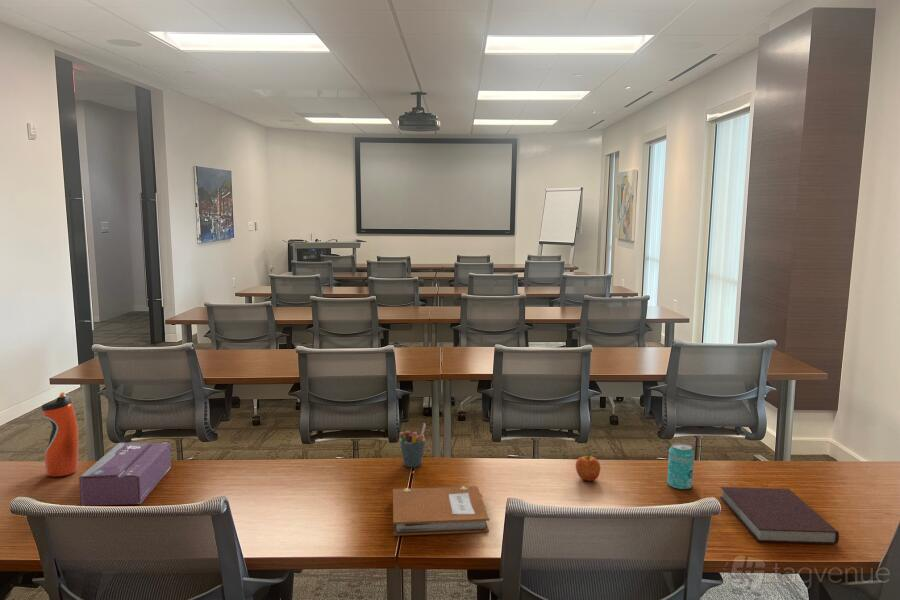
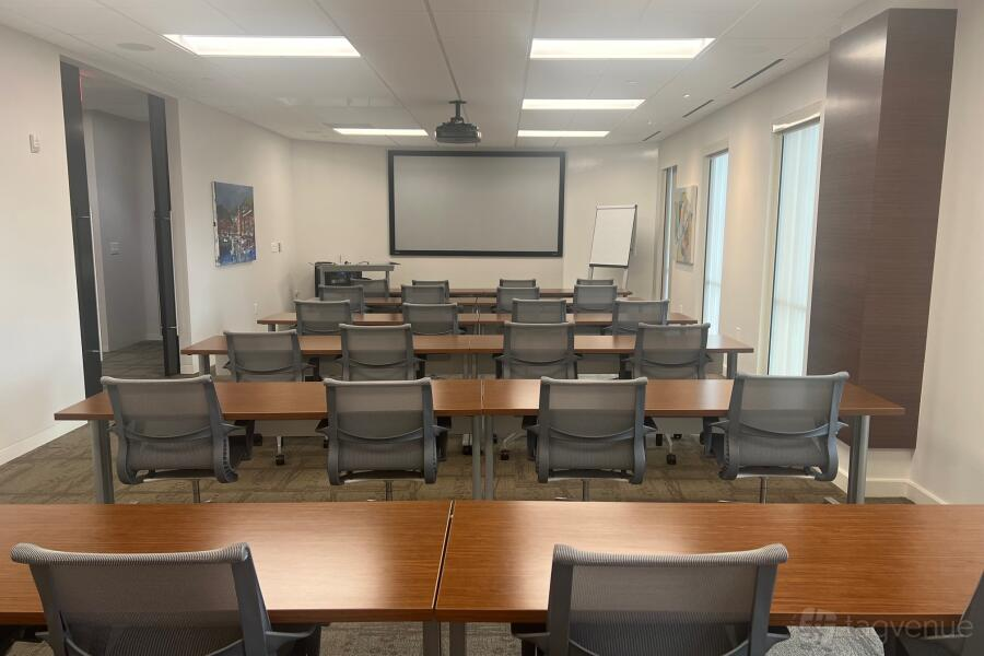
- beverage can (680, 466)
- water bottle (60, 433)
- apple (588, 466)
- pen holder (412, 445)
- tissue box (128, 471)
- notebook (774, 513)
- notebook (440, 508)
